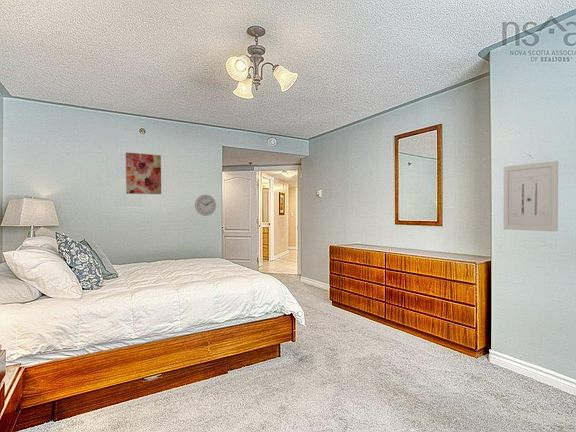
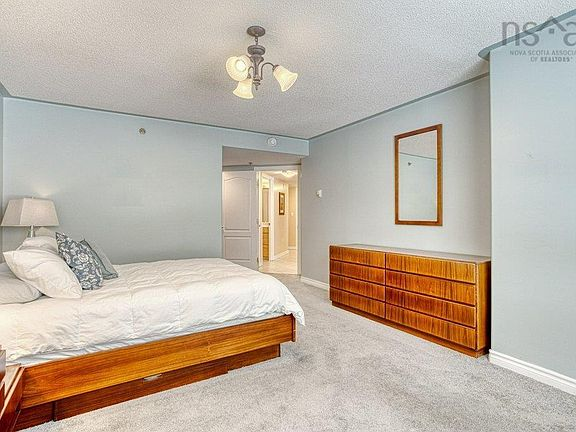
- wall clock (205, 205)
- wall art (529, 197)
- wall art (143, 173)
